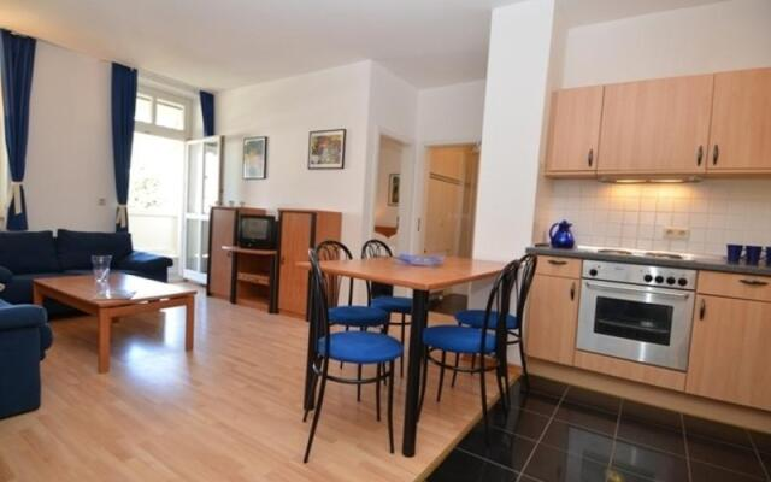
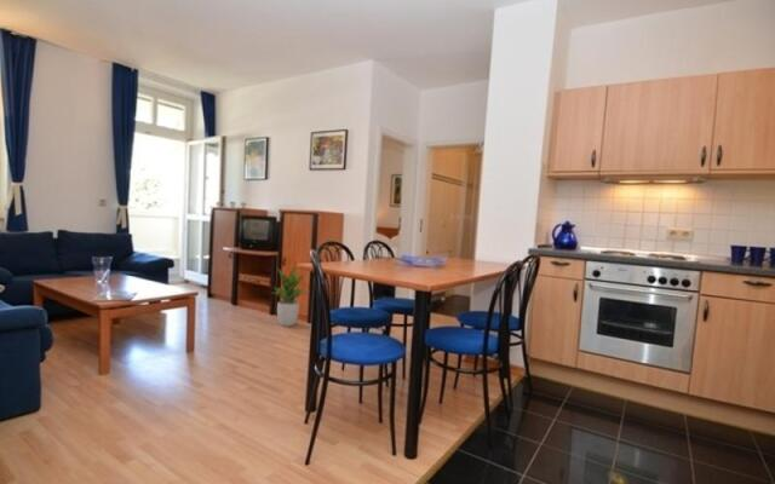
+ potted plant (287, 294)
